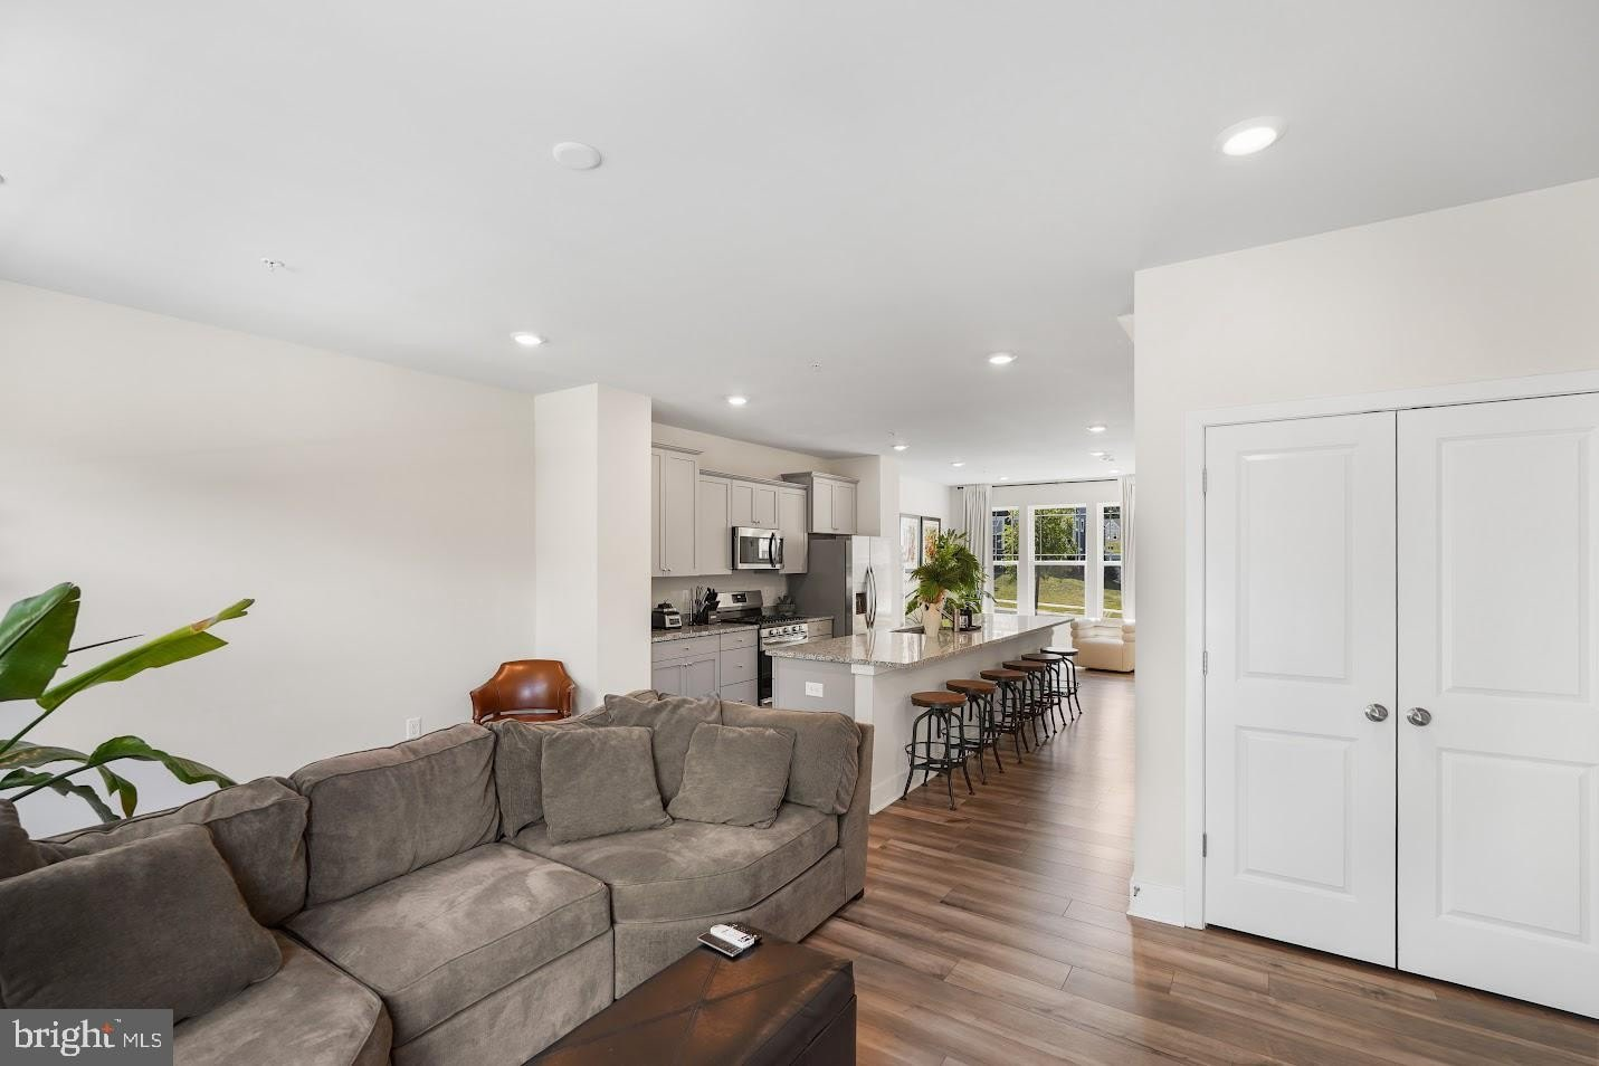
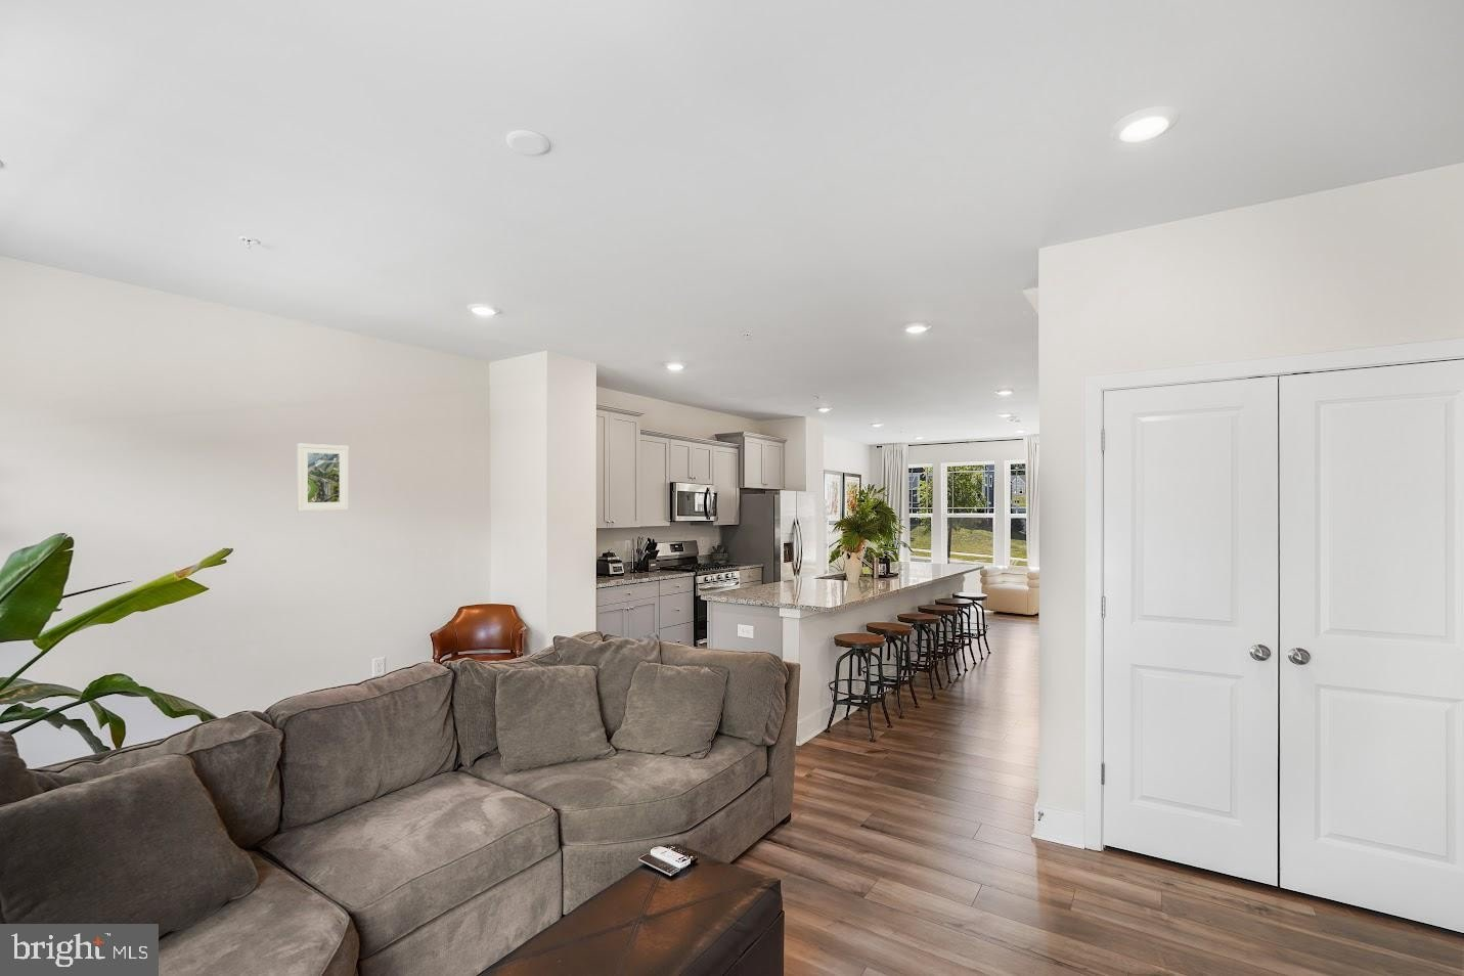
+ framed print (324, 477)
